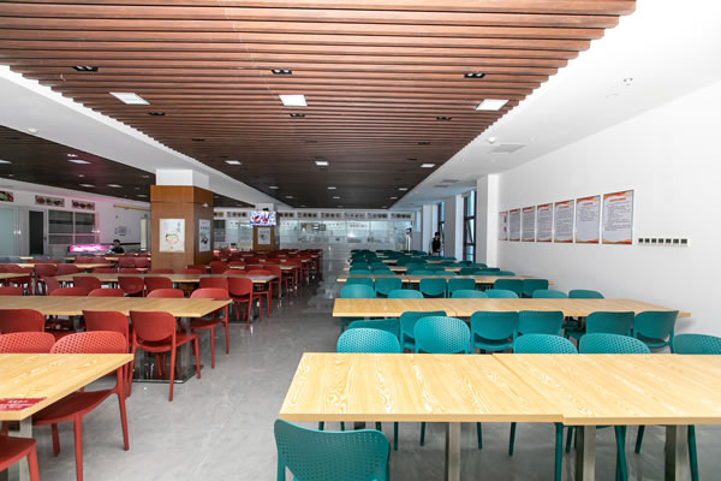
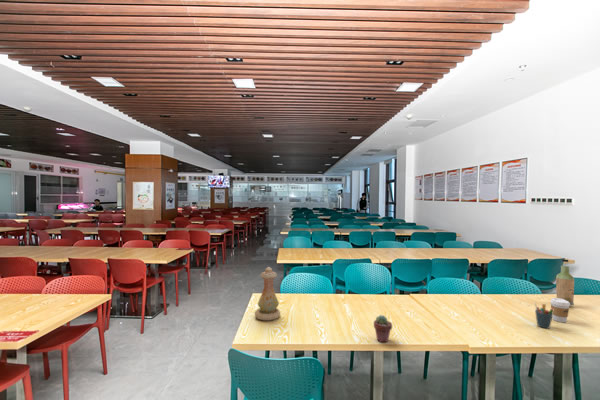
+ bottle (565, 282)
+ pen holder (543, 315)
+ coffee cup (559, 310)
+ potted succulent (382, 327)
+ vase (267, 291)
